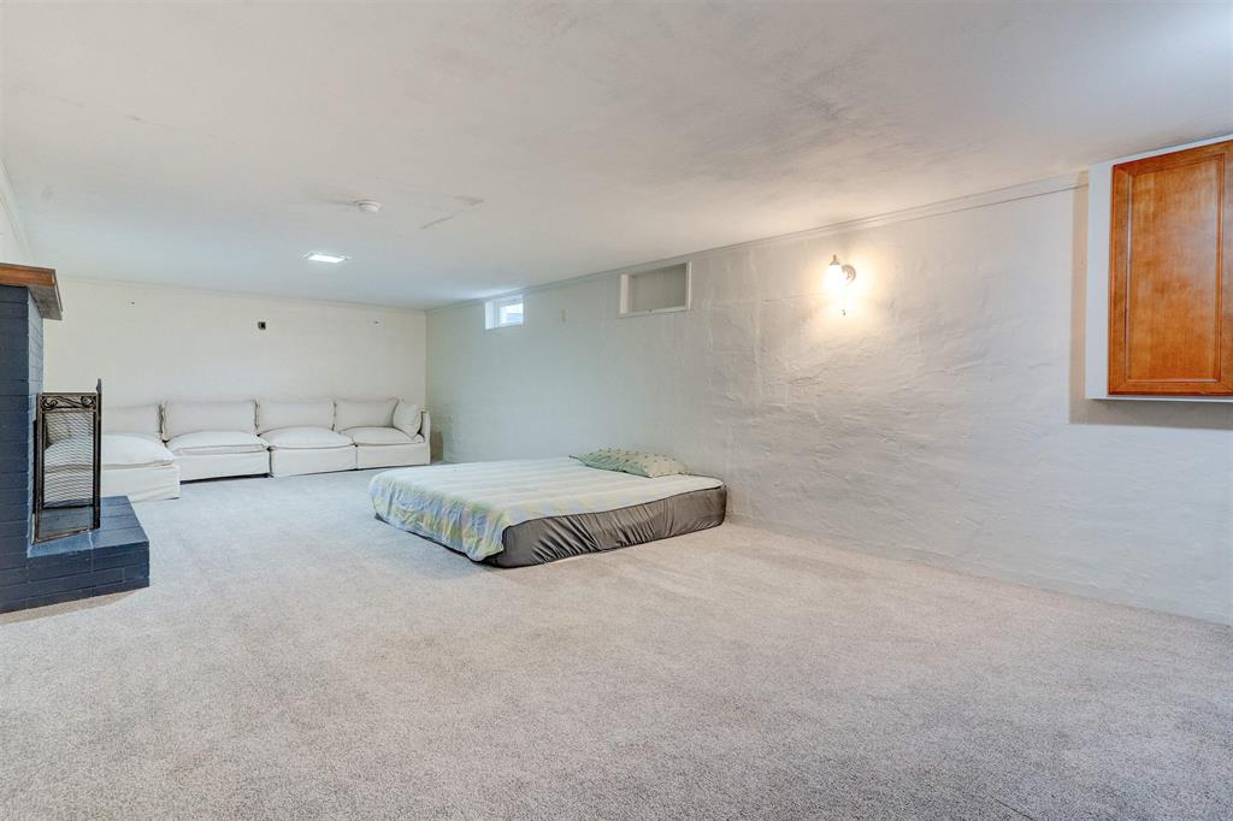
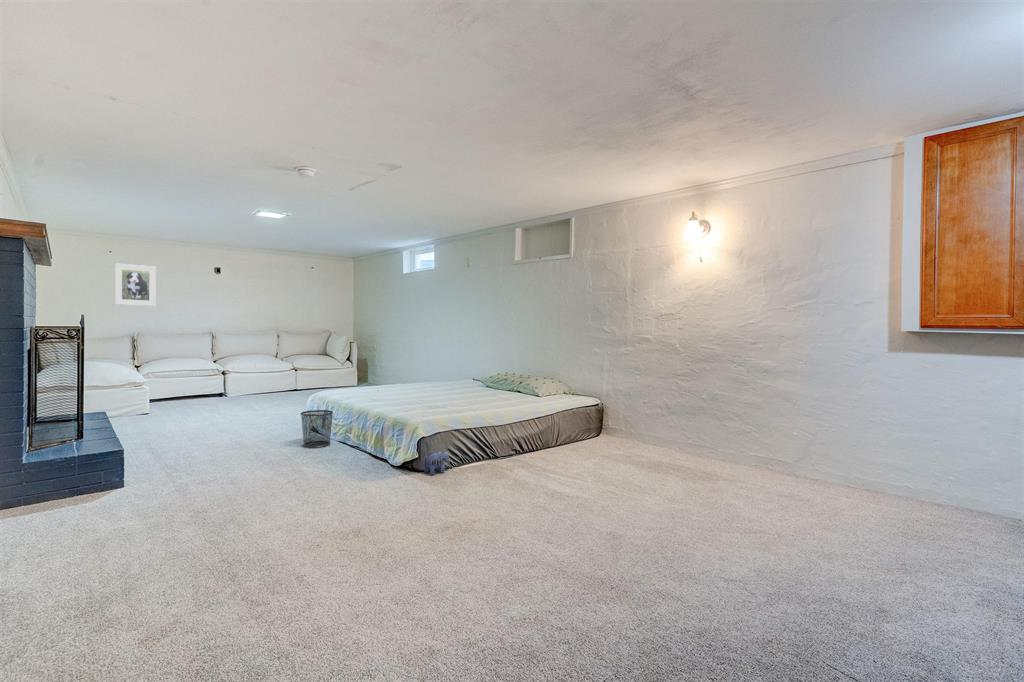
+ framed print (135, 285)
+ waste bin (316, 428)
+ plush toy (436, 461)
